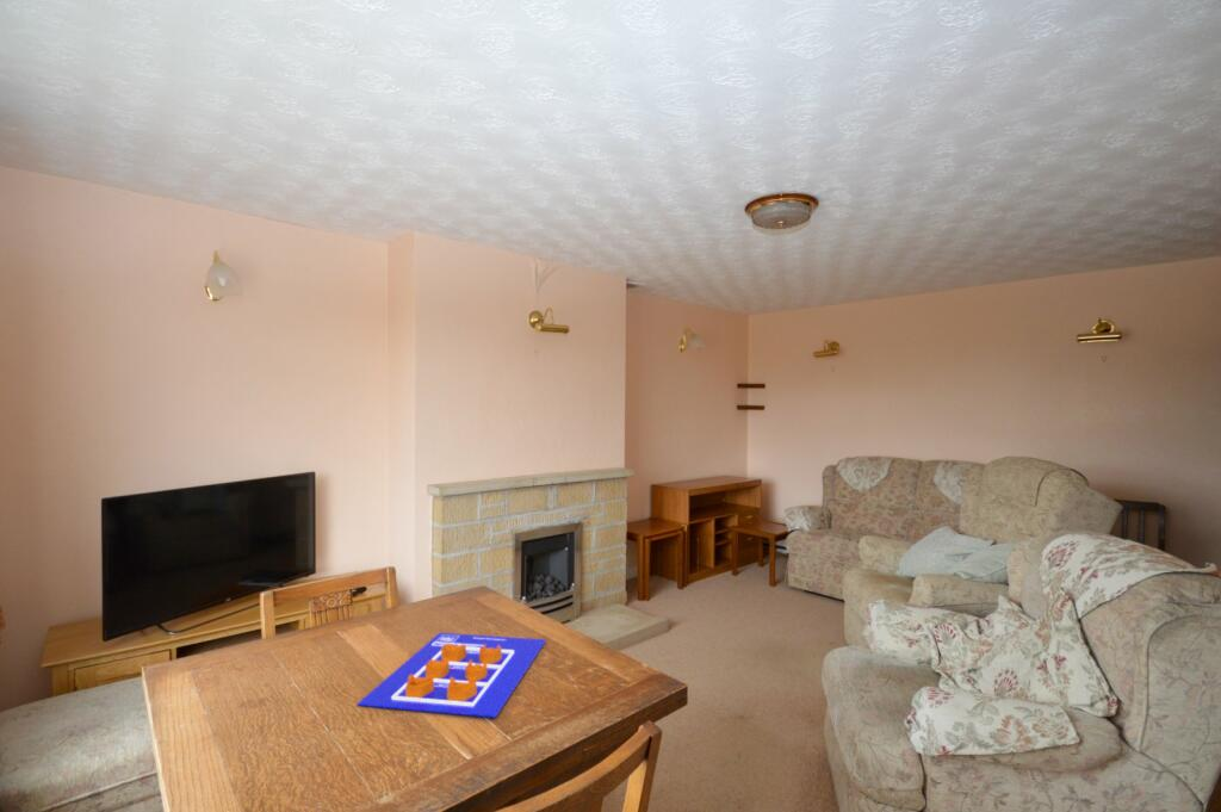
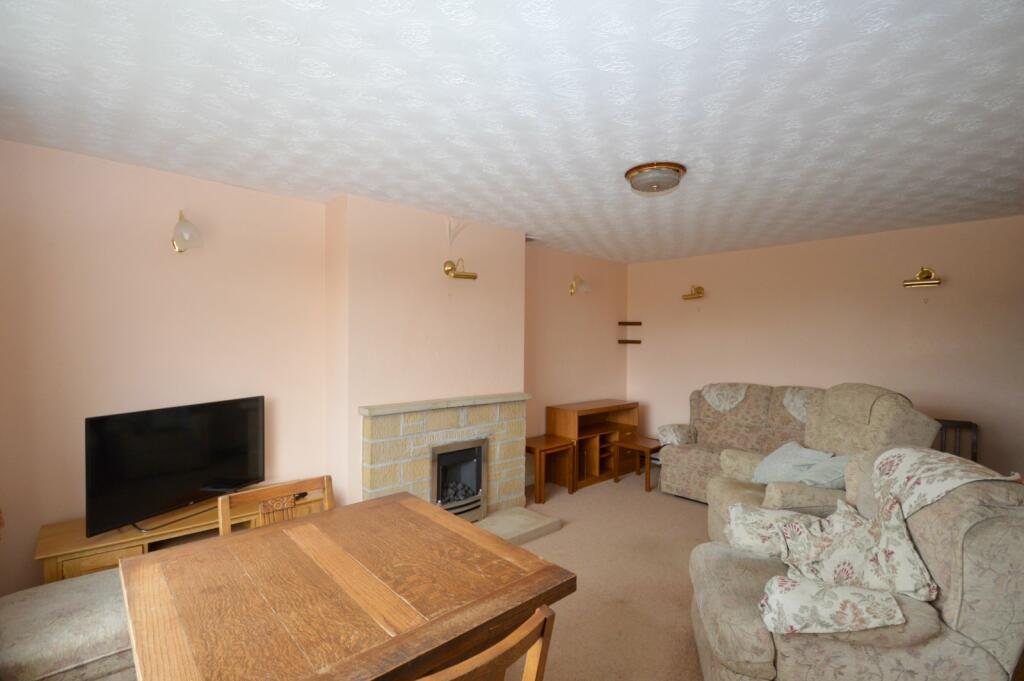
- poster (463, 661)
